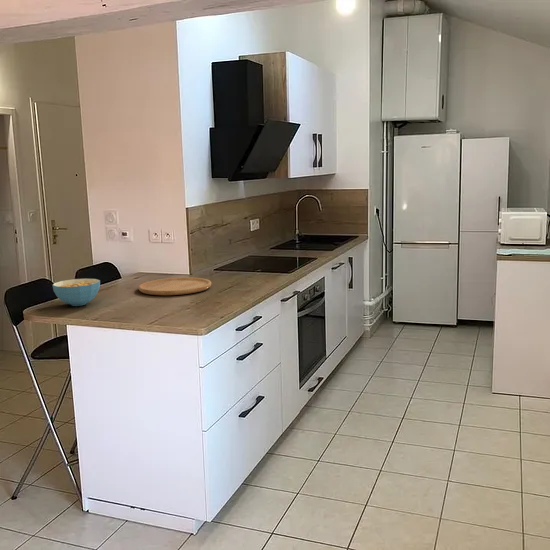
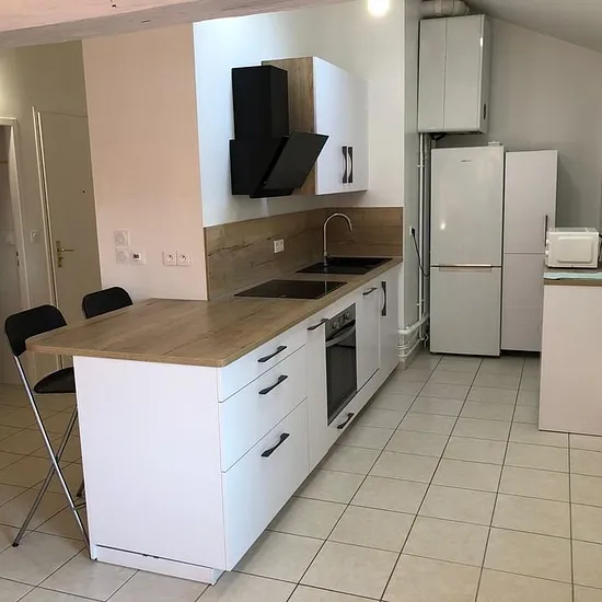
- cereal bowl (77, 293)
- cutting board (175, 286)
